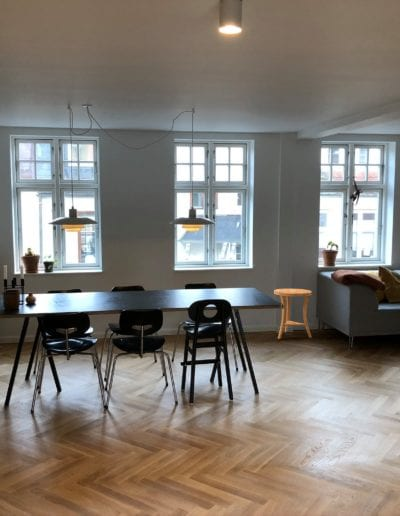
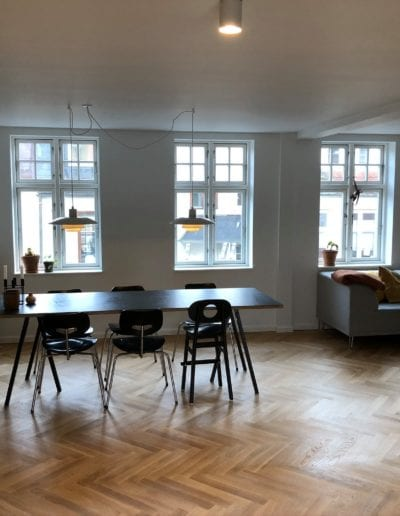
- side table (289, 313)
